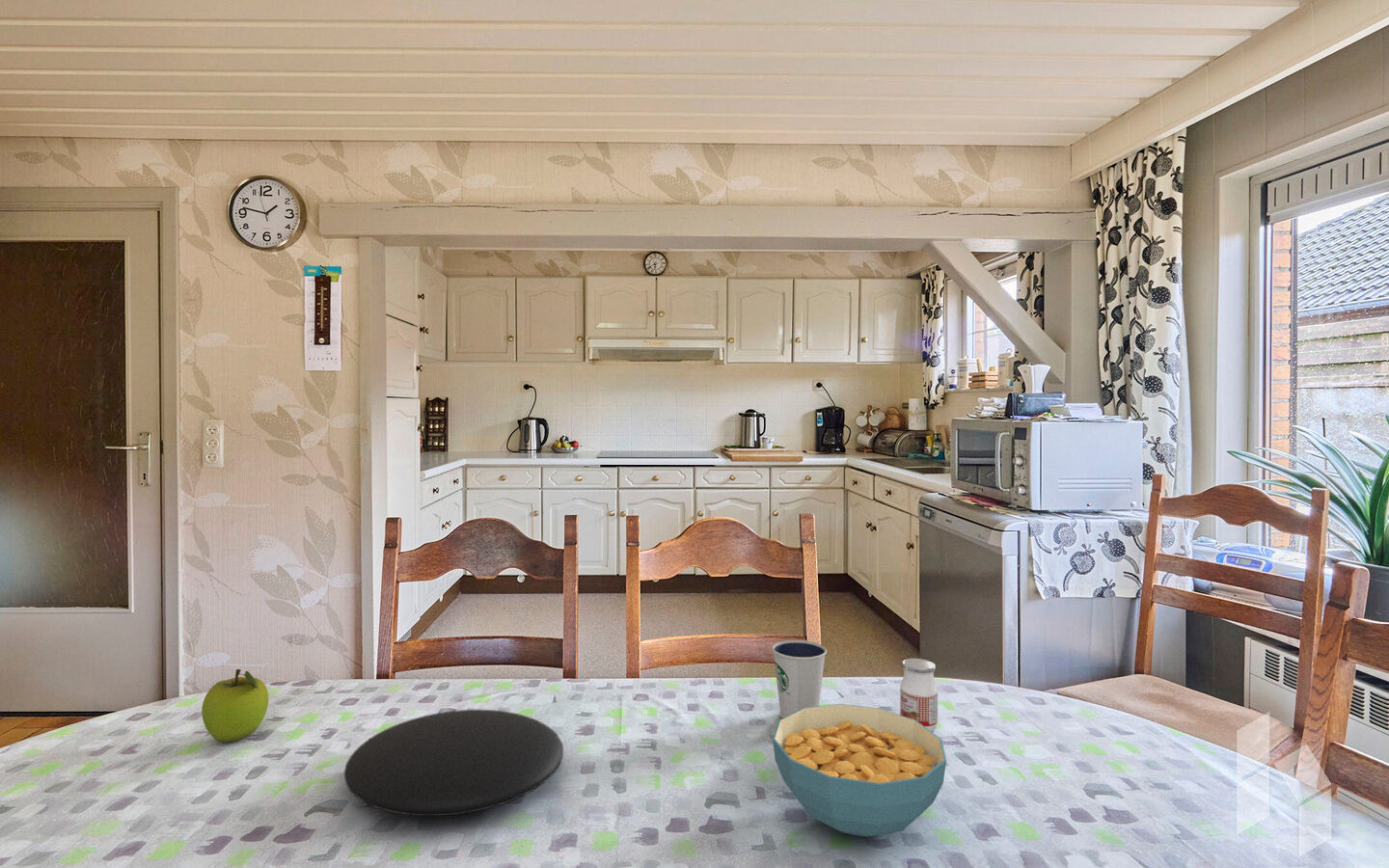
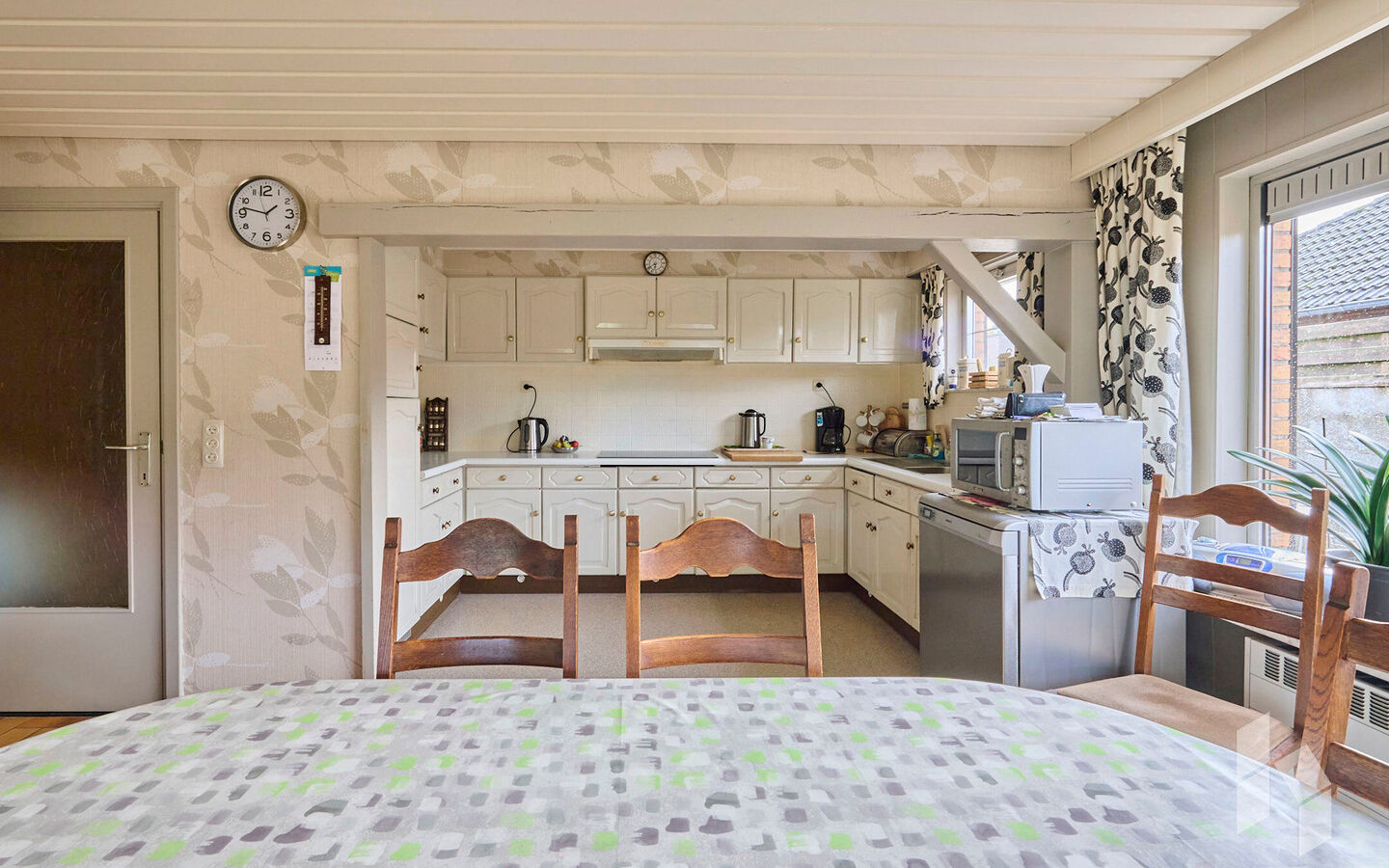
- cereal bowl (857, 779)
- jam (918, 695)
- plate (457, 755)
- dixie cup (799, 682)
- fruit (238, 703)
